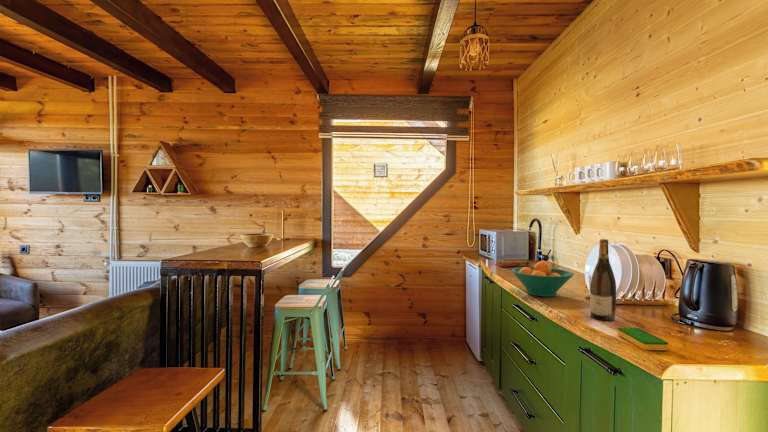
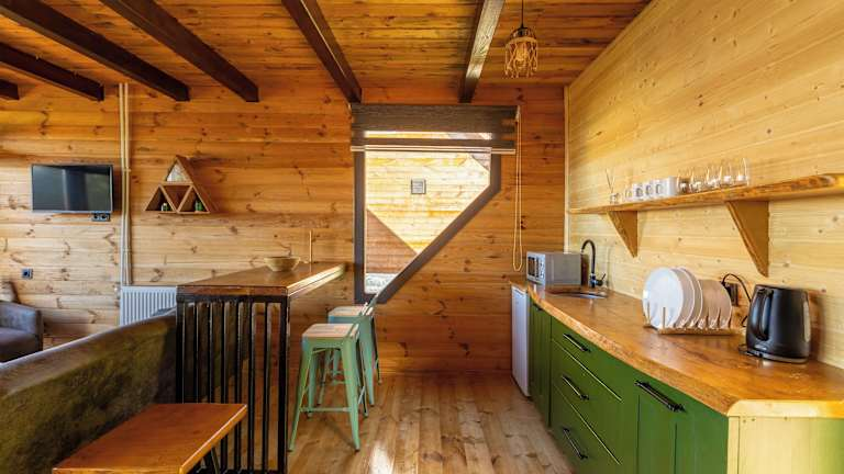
- wine bottle (603, 278)
- dish sponge (641, 338)
- fruit bowl (541, 277)
